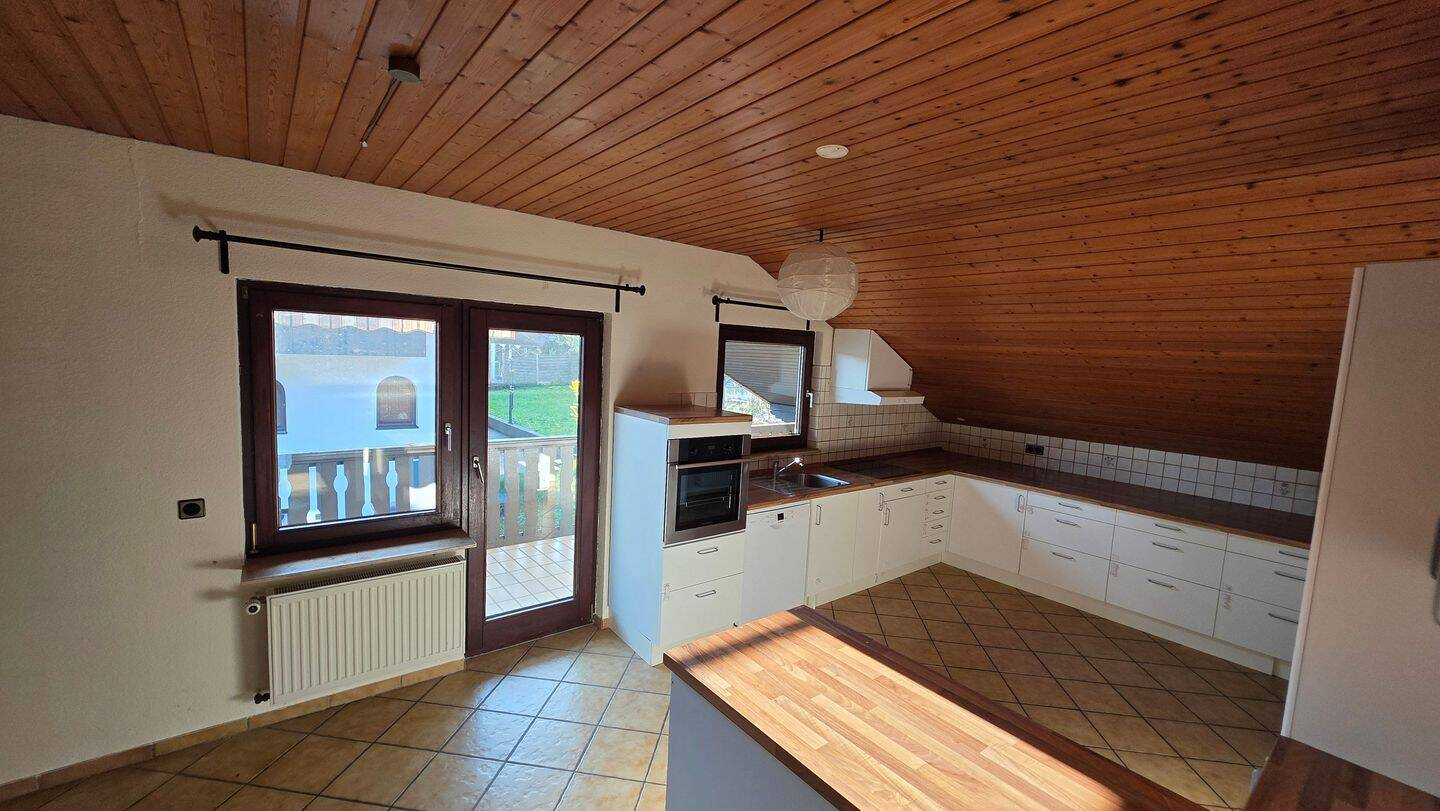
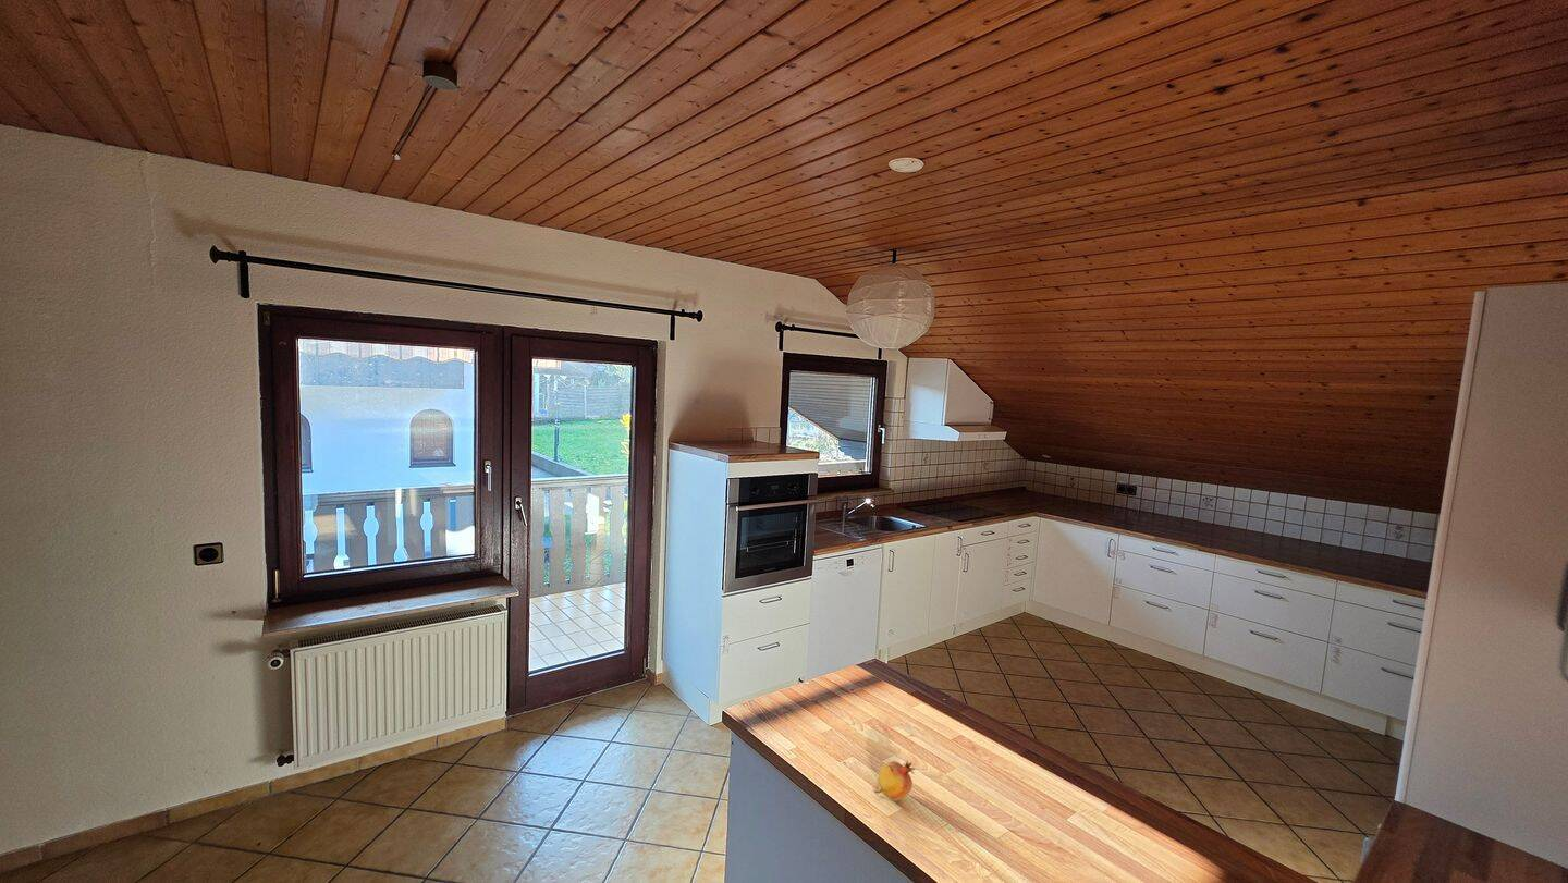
+ fruit (895, 777)
